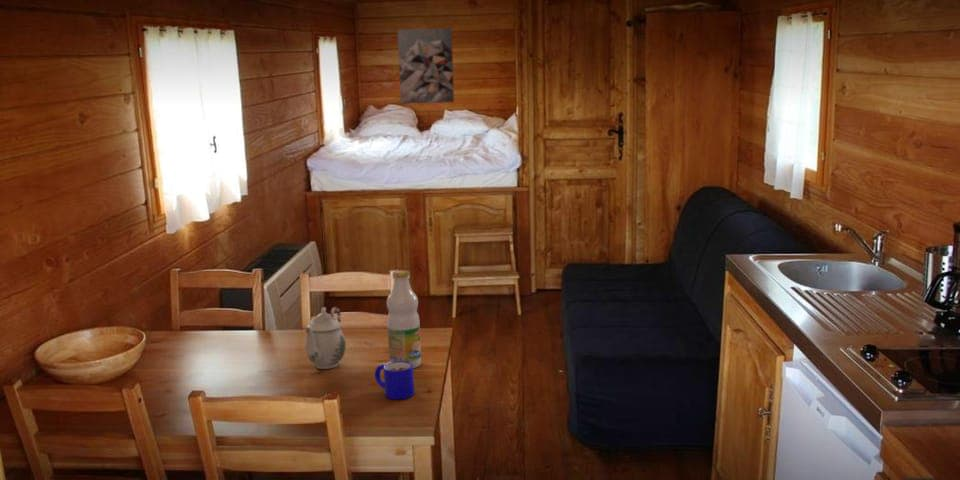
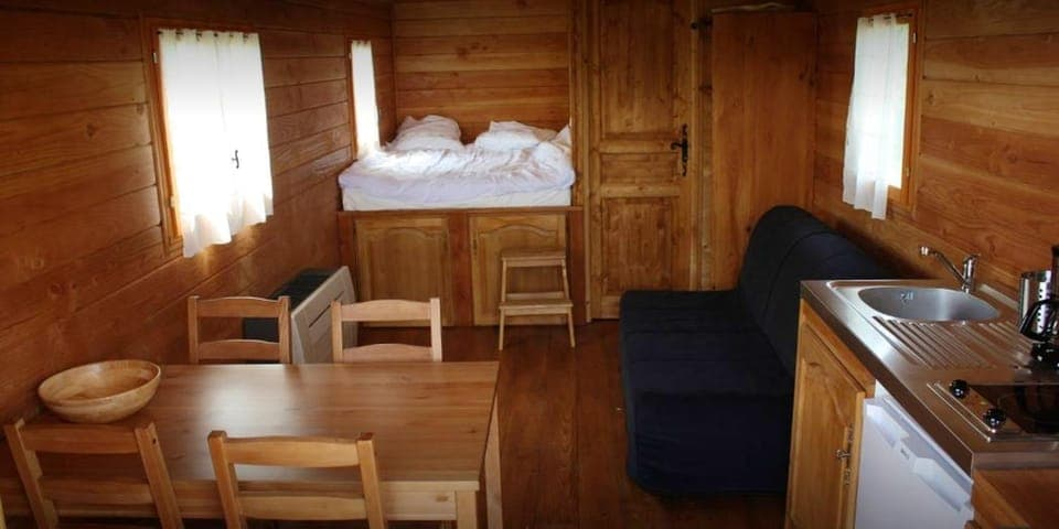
- teapot (324, 336)
- bottle (403, 319)
- mug (392, 378)
- wall art (426, 66)
